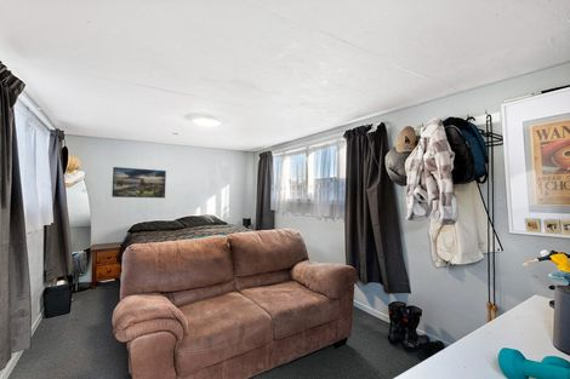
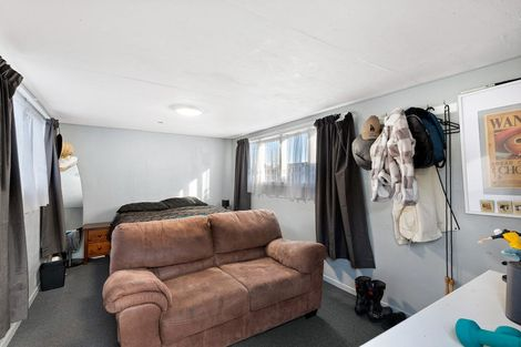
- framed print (139, 183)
